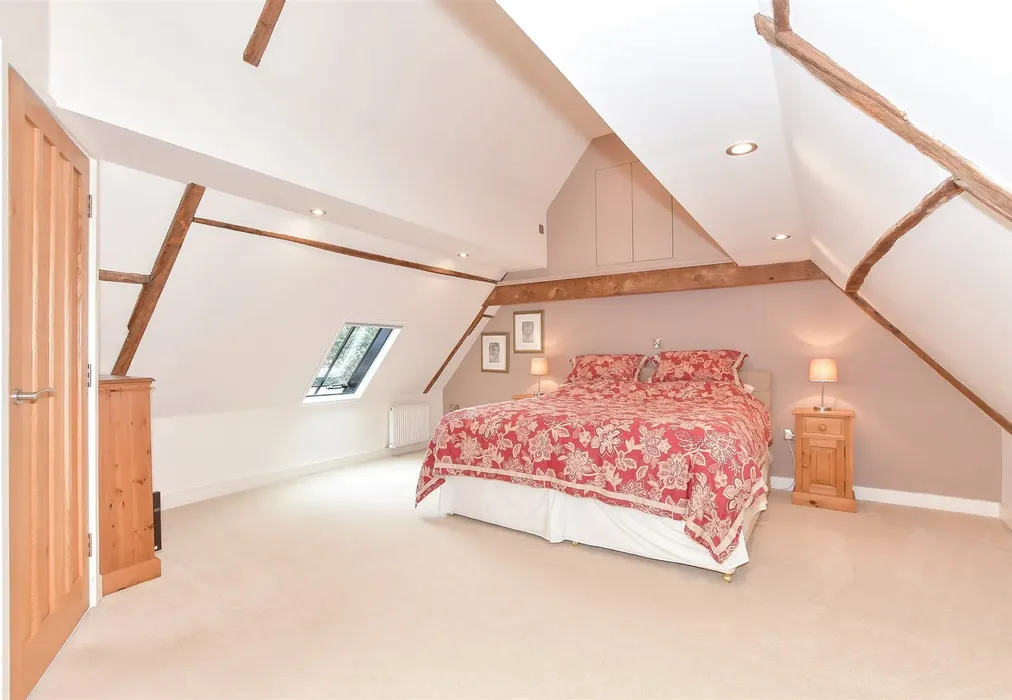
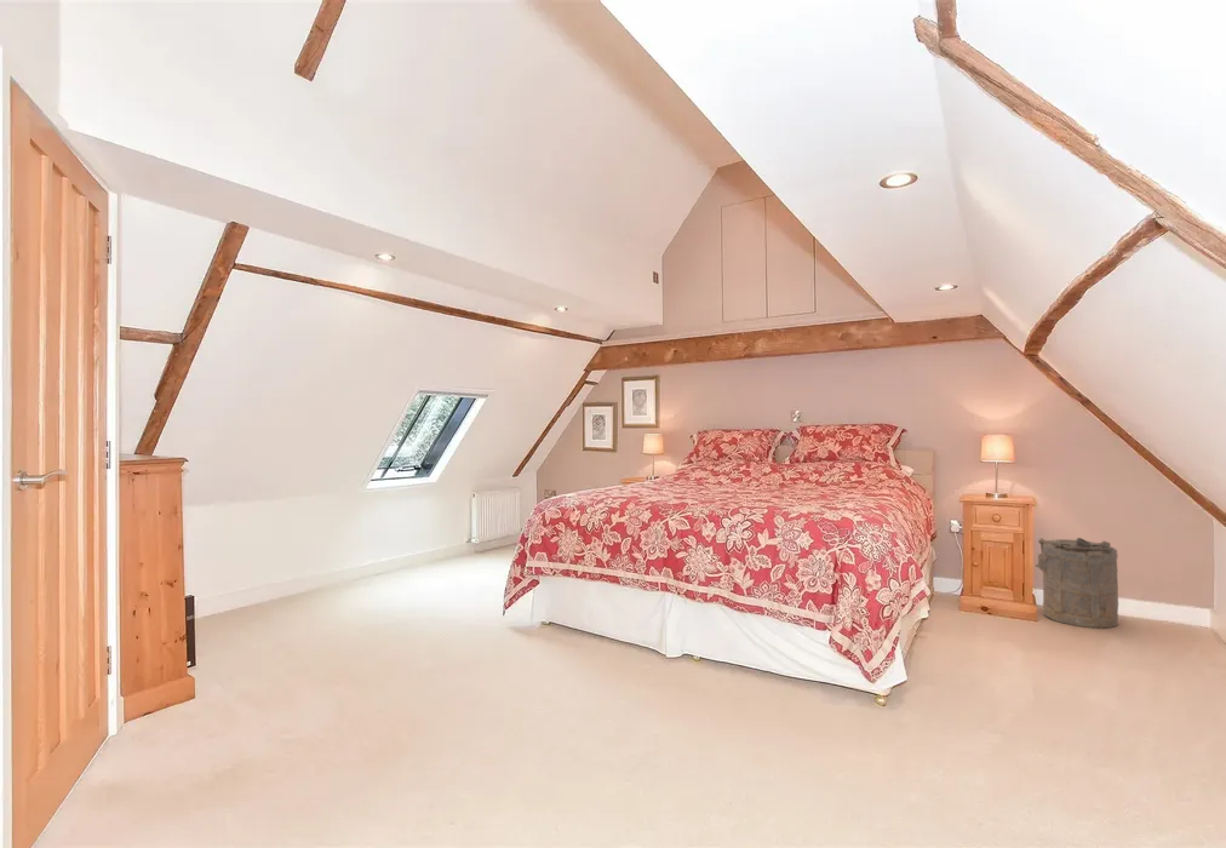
+ laundry hamper (1075, 577)
